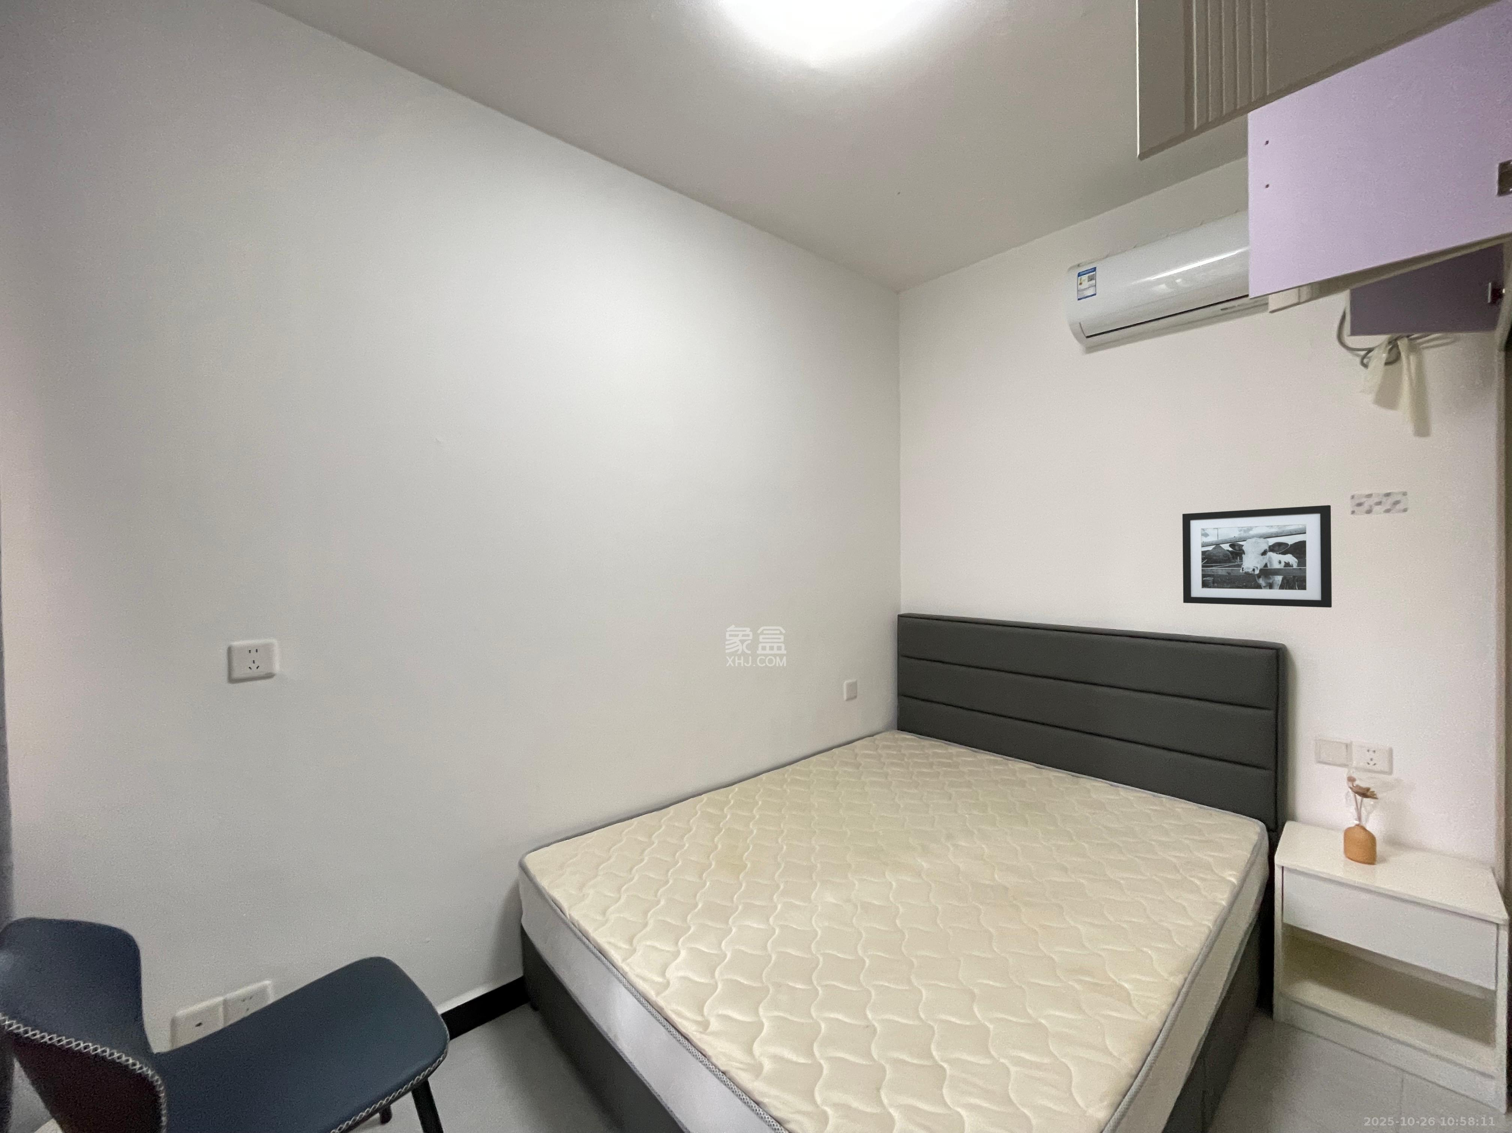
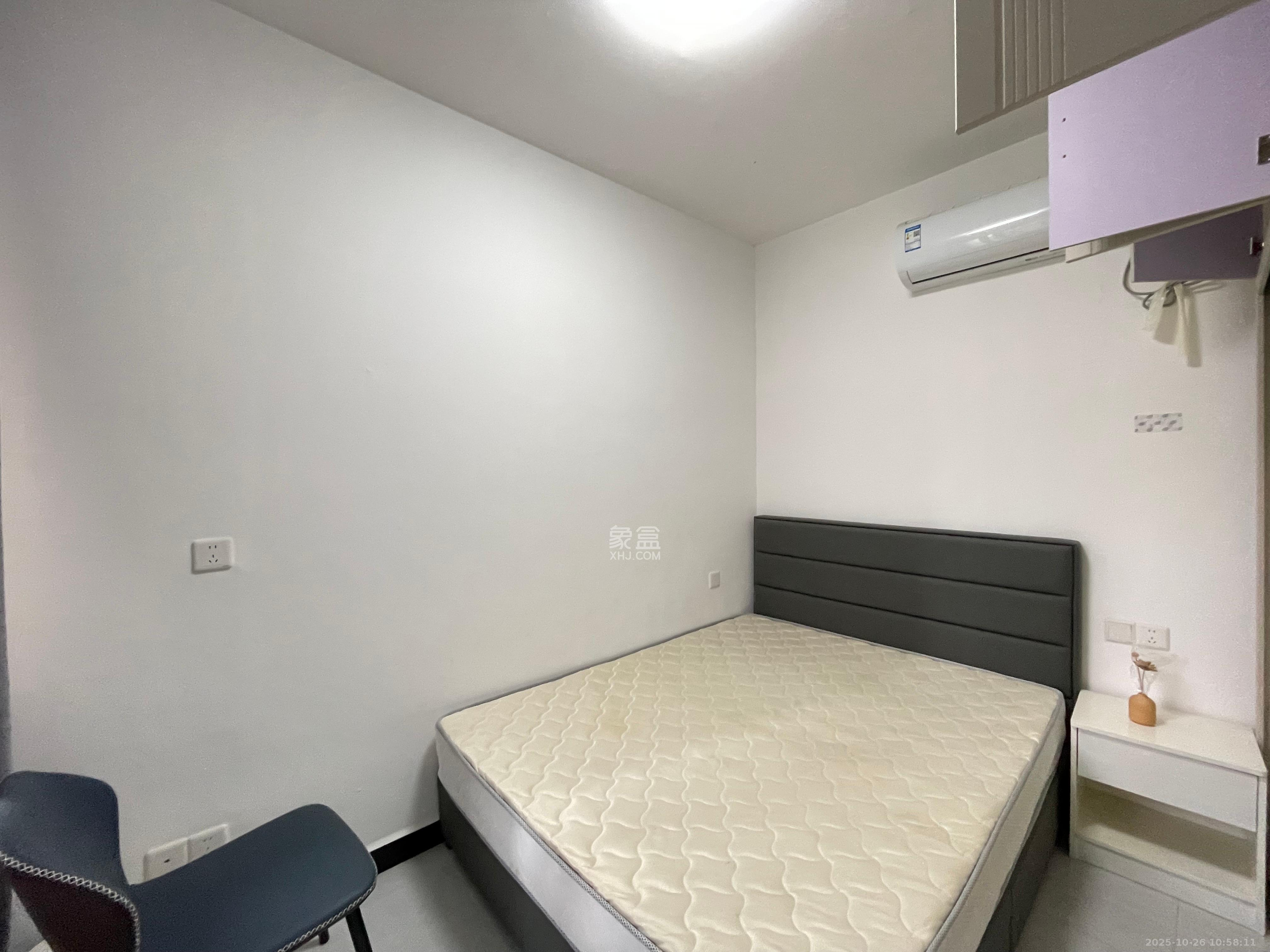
- picture frame (1252, 557)
